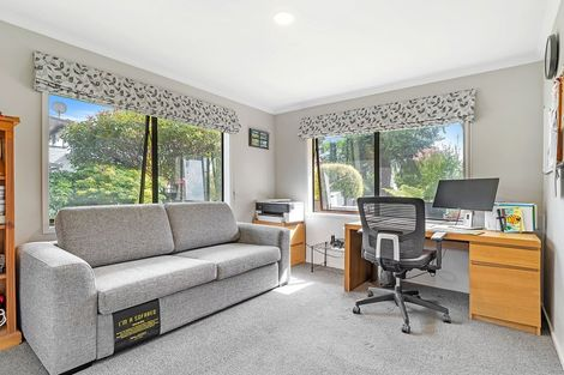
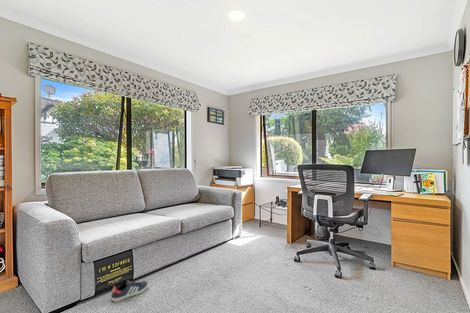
+ sneaker (130, 286)
